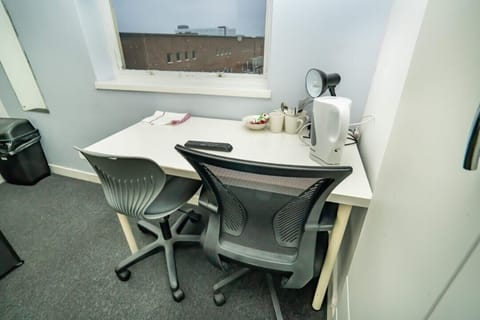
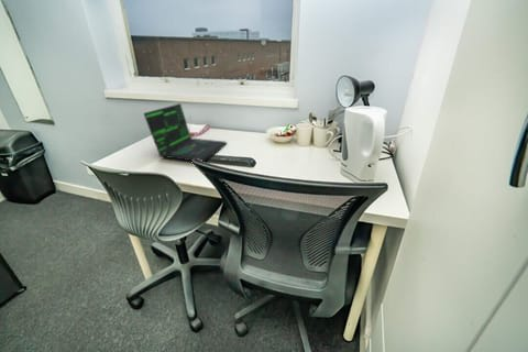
+ laptop (189, 128)
